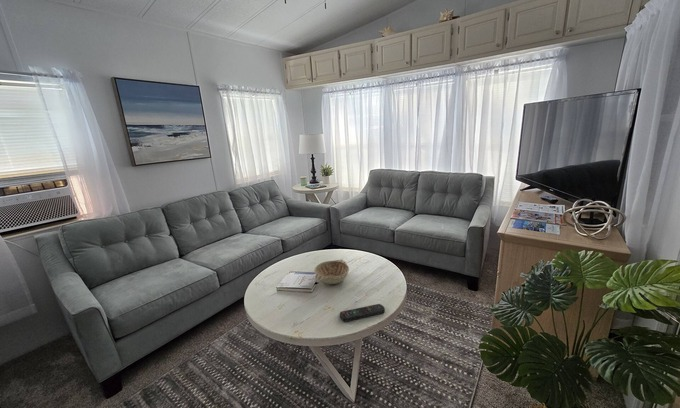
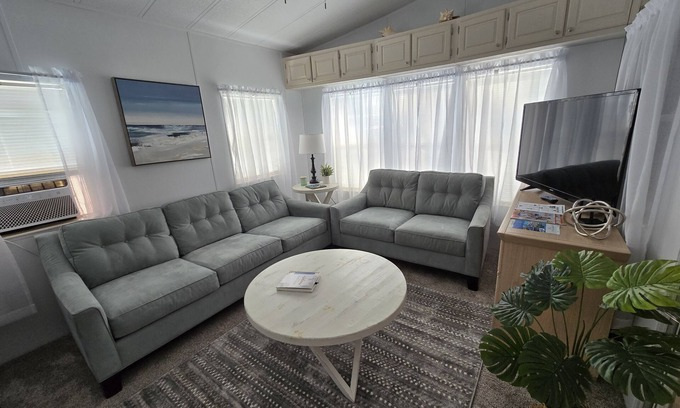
- remote control (362, 312)
- decorative bowl (332, 274)
